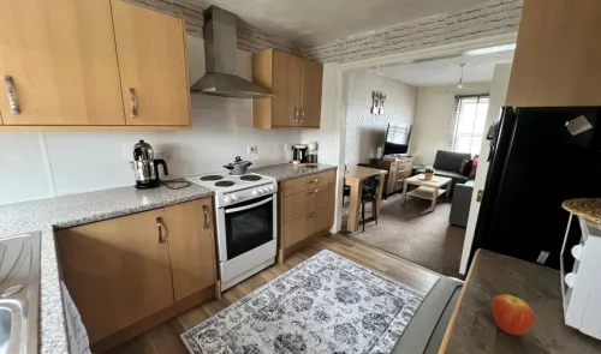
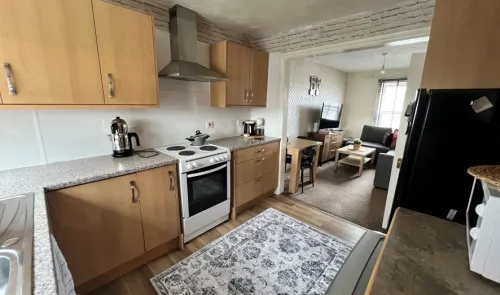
- fruit (511, 312)
